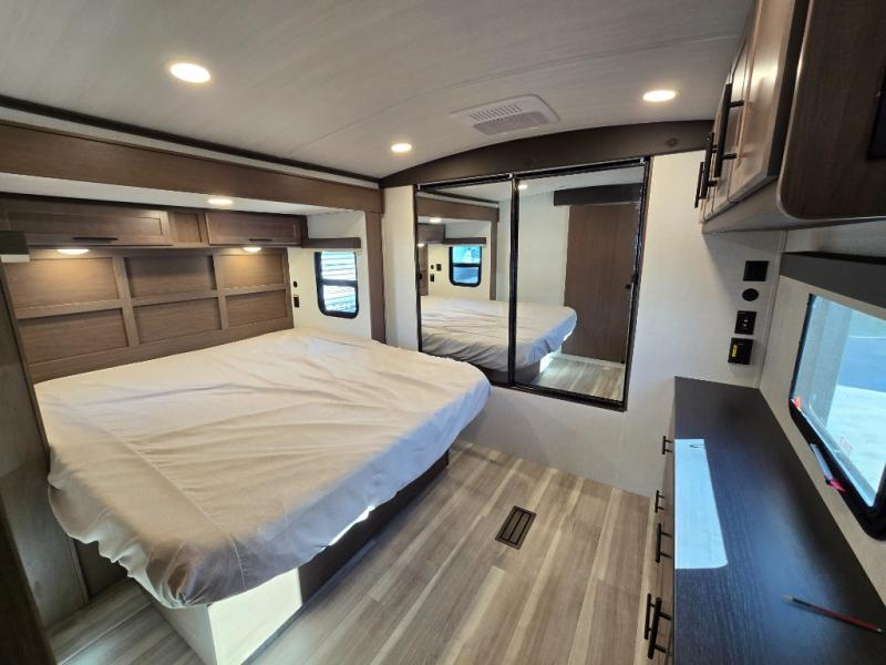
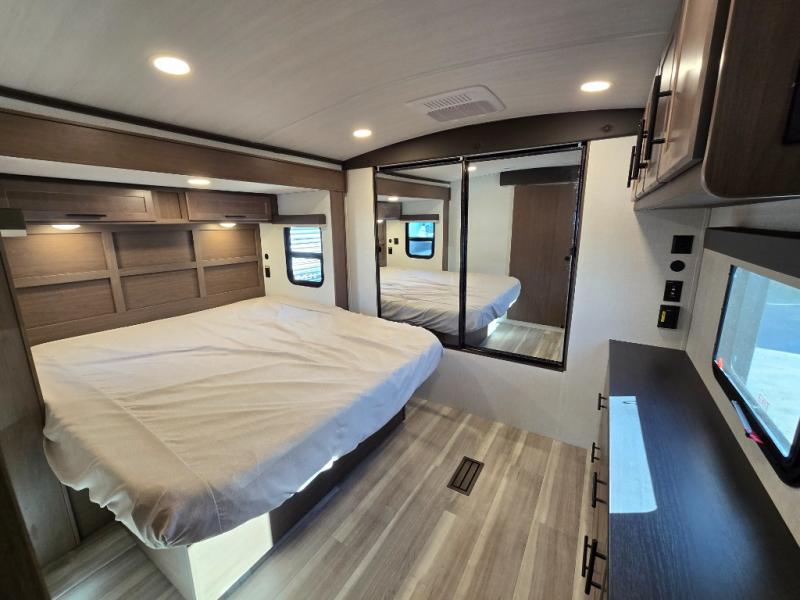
- pen (828, 612)
